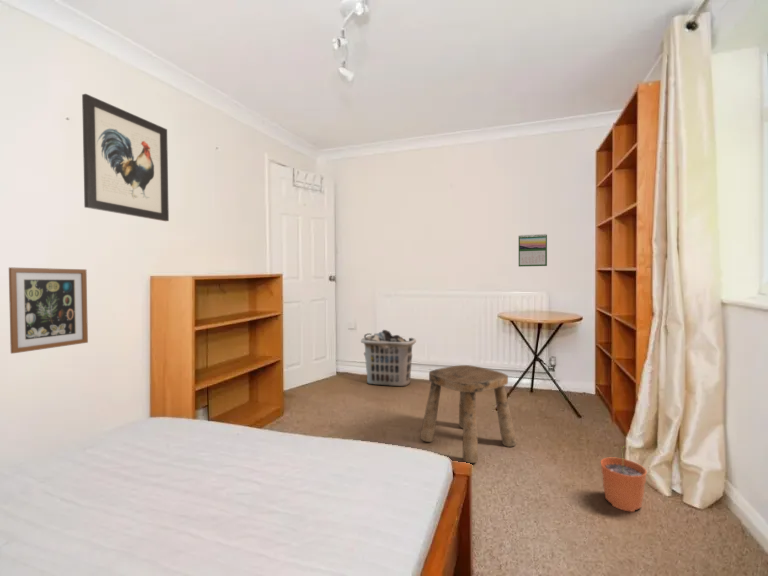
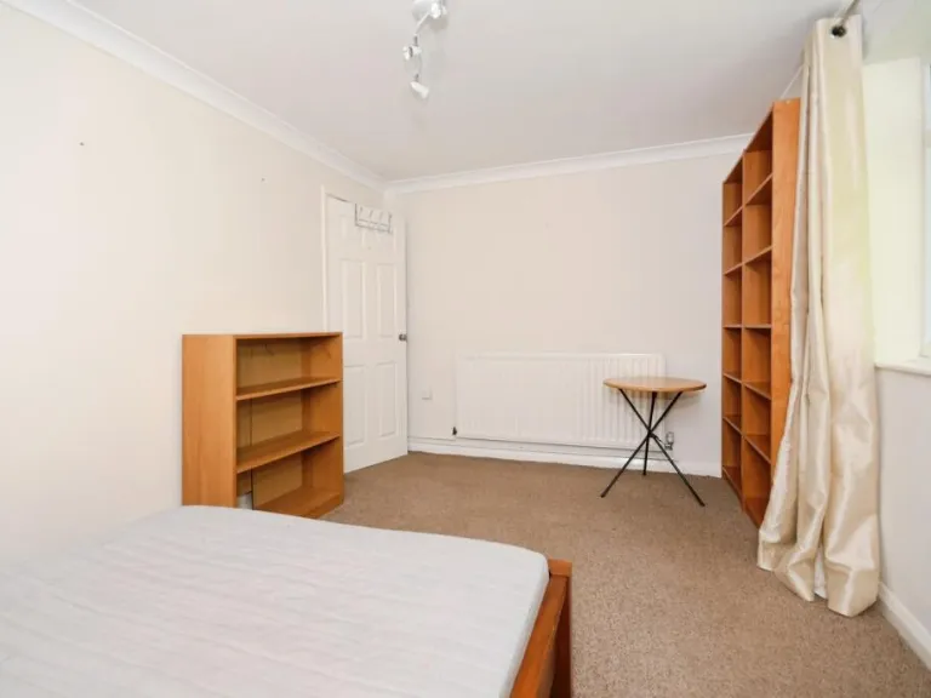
- stool (467, 407)
- clothes hamper (388, 356)
- plant pot (623, 475)
- wall art (129, 164)
- wall art (51, 308)
- calendar (532, 250)
